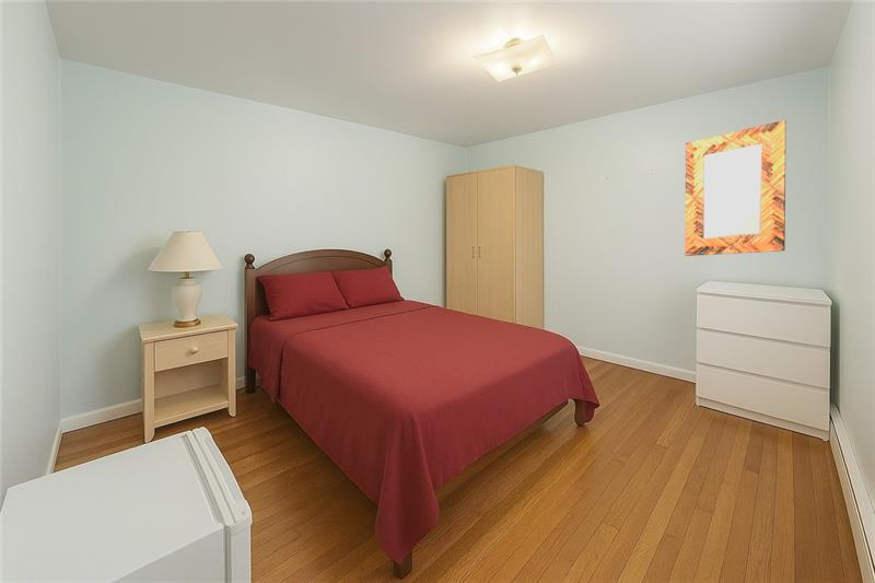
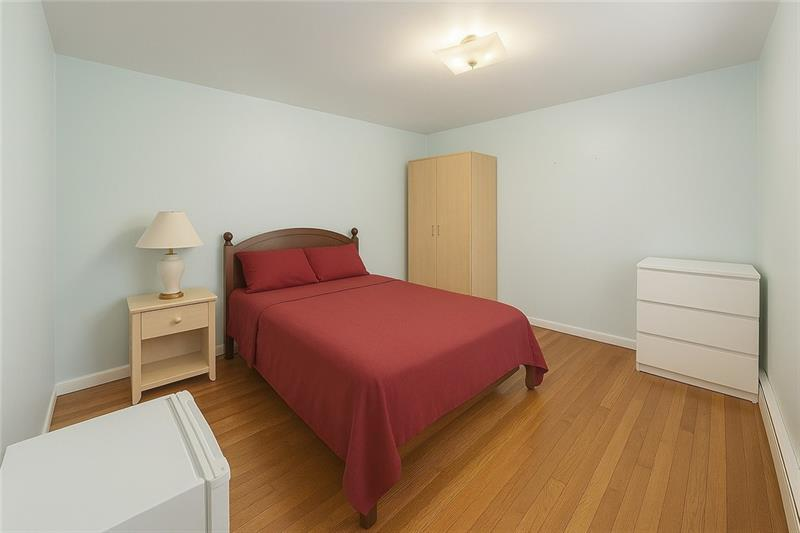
- home mirror (732, 193)
